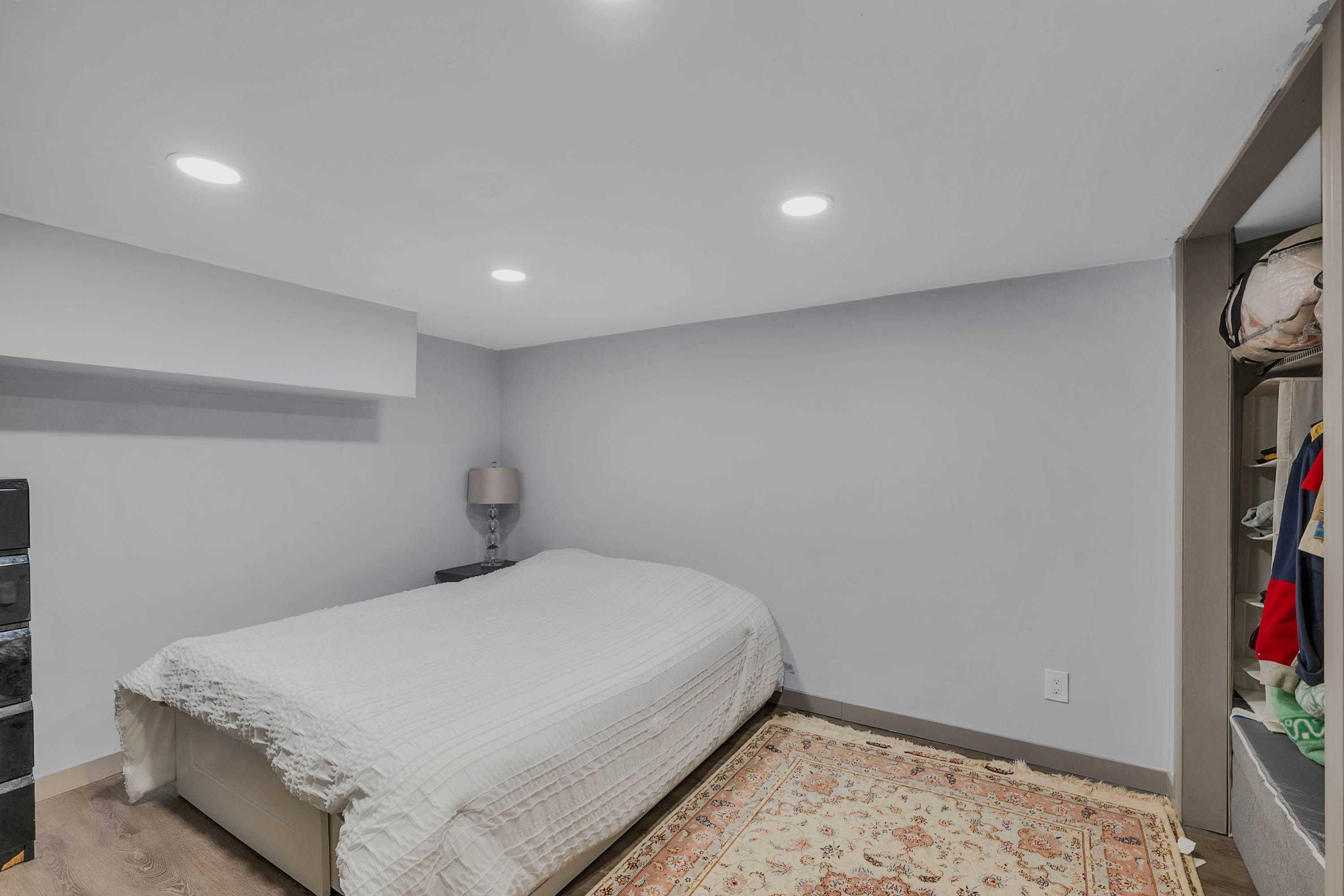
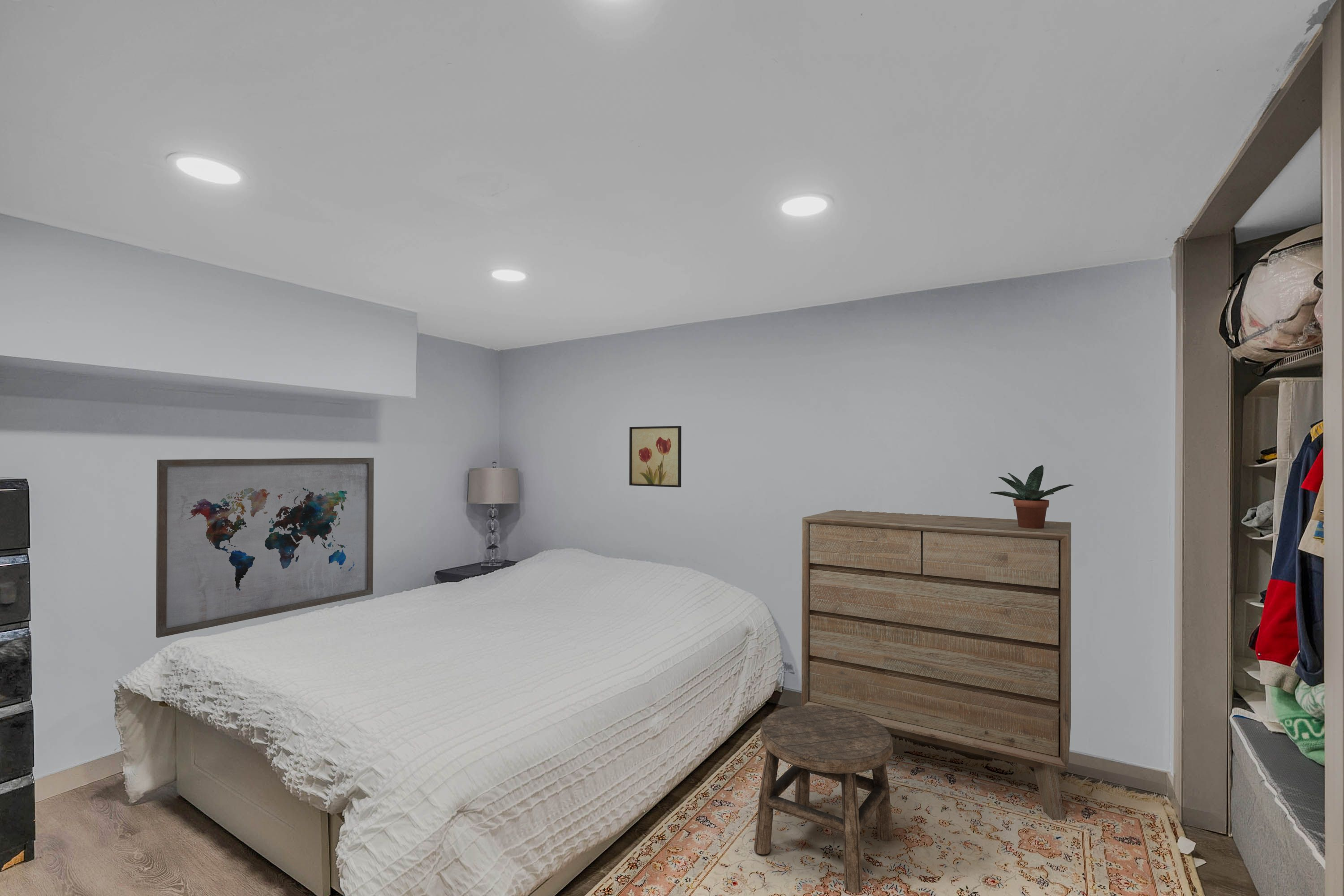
+ potted plant (1031, 495)
+ dresser (932, 640)
+ wall art (279, 535)
+ stool (828, 778)
+ wall art (655, 456)
